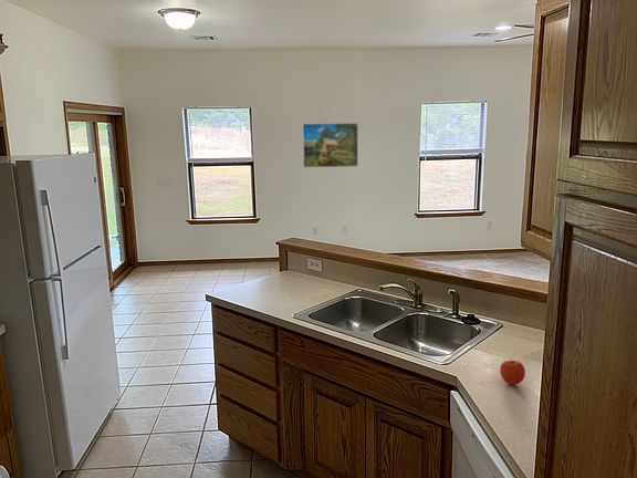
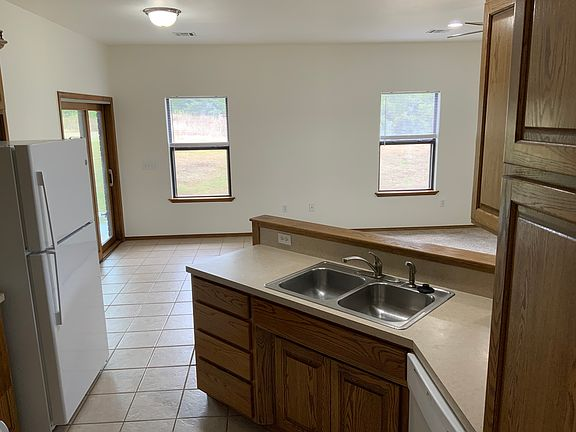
- apple (512, 372)
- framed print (330, 145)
